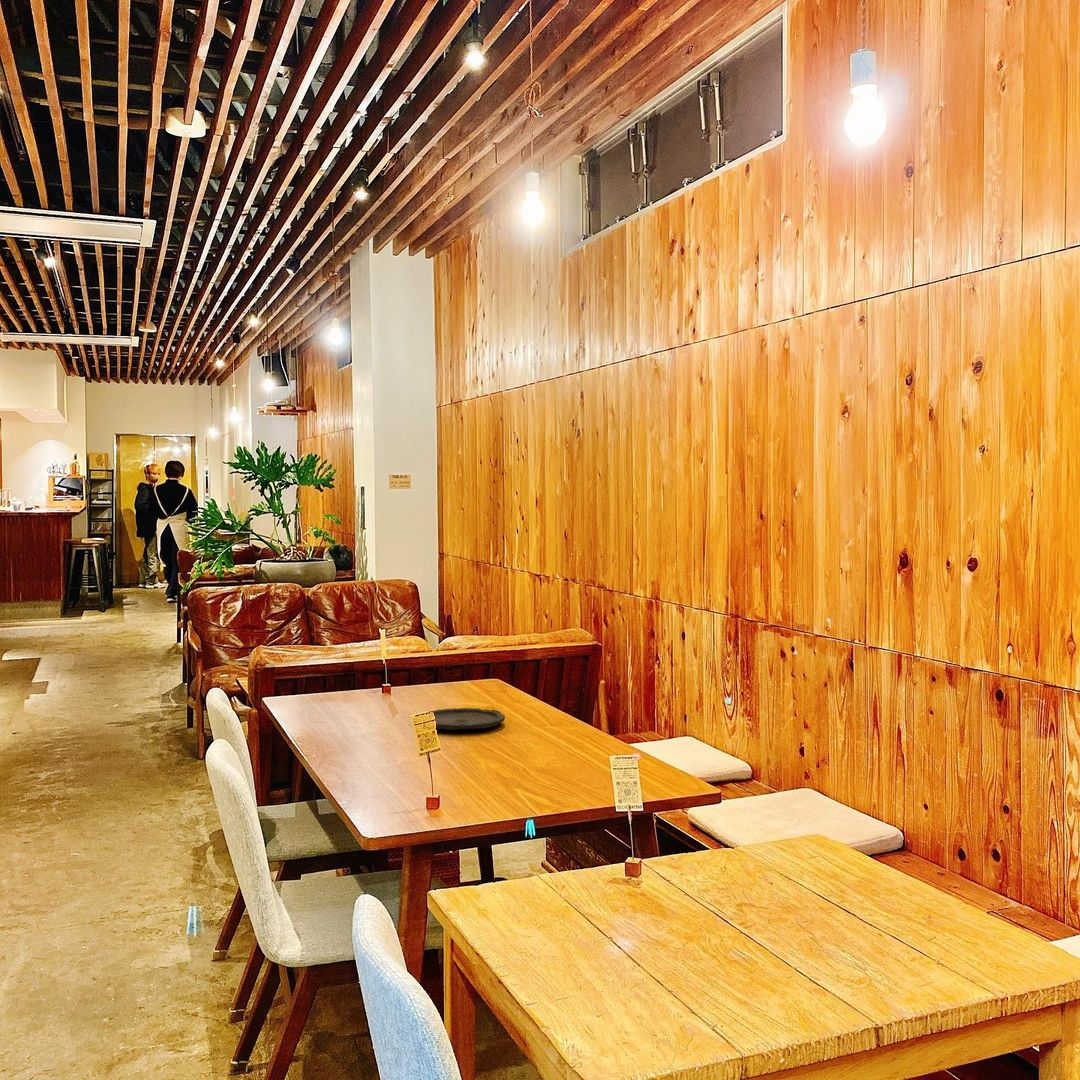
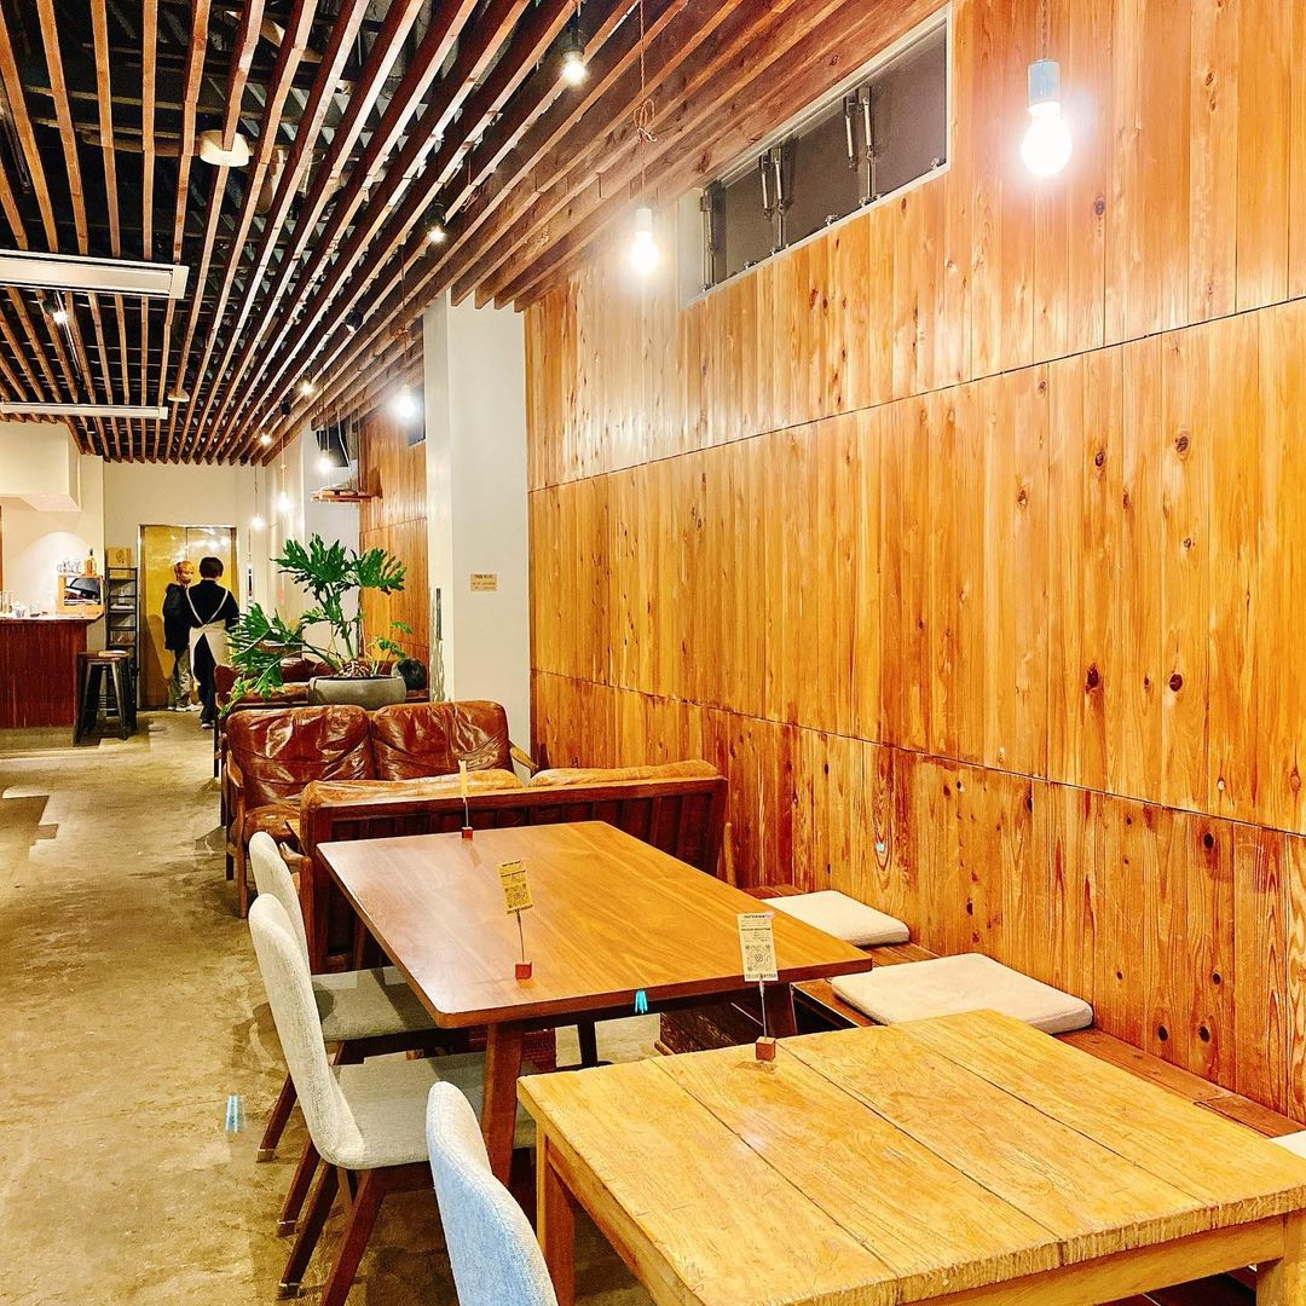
- plate (461, 719)
